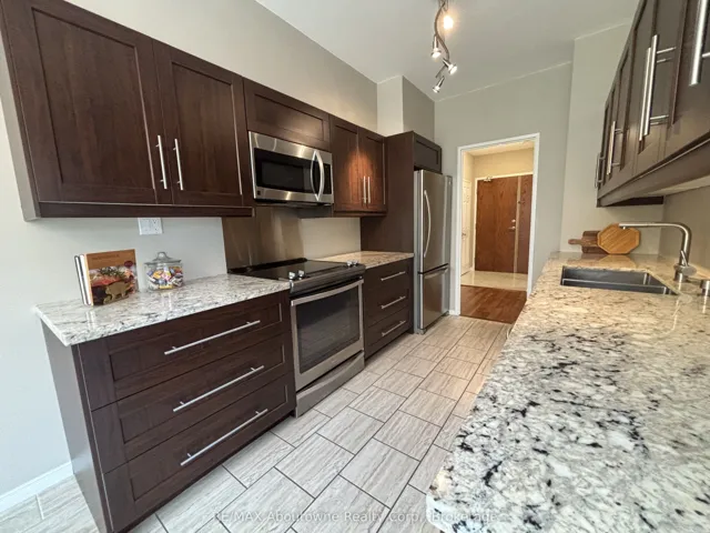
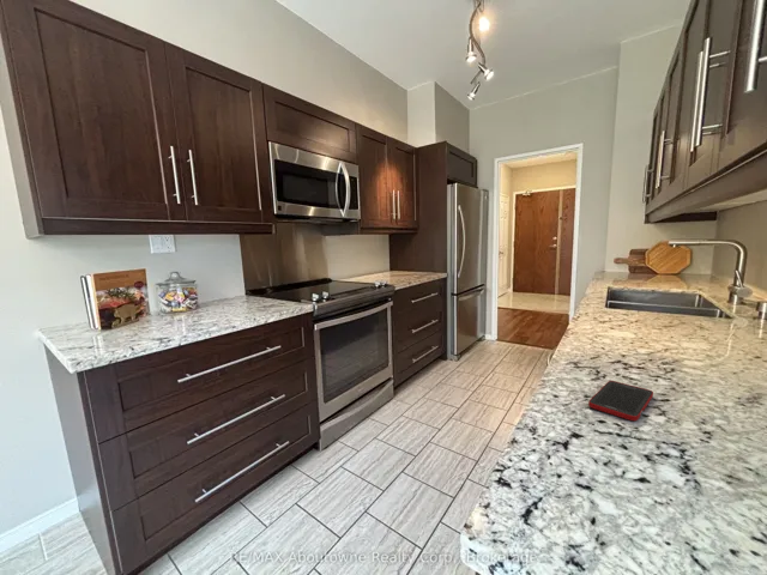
+ cell phone (621, 398)
